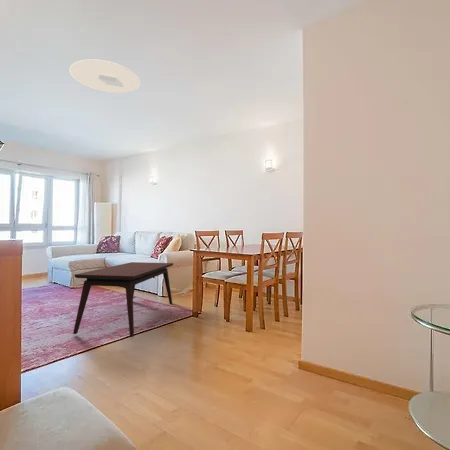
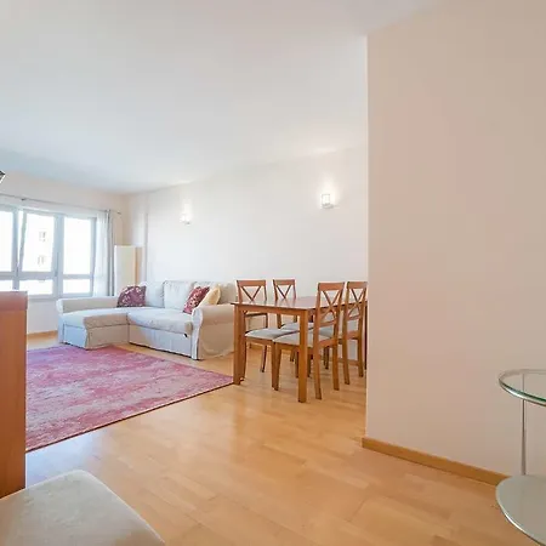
- coffee table (131, 292)
- ceiling light (106, 75)
